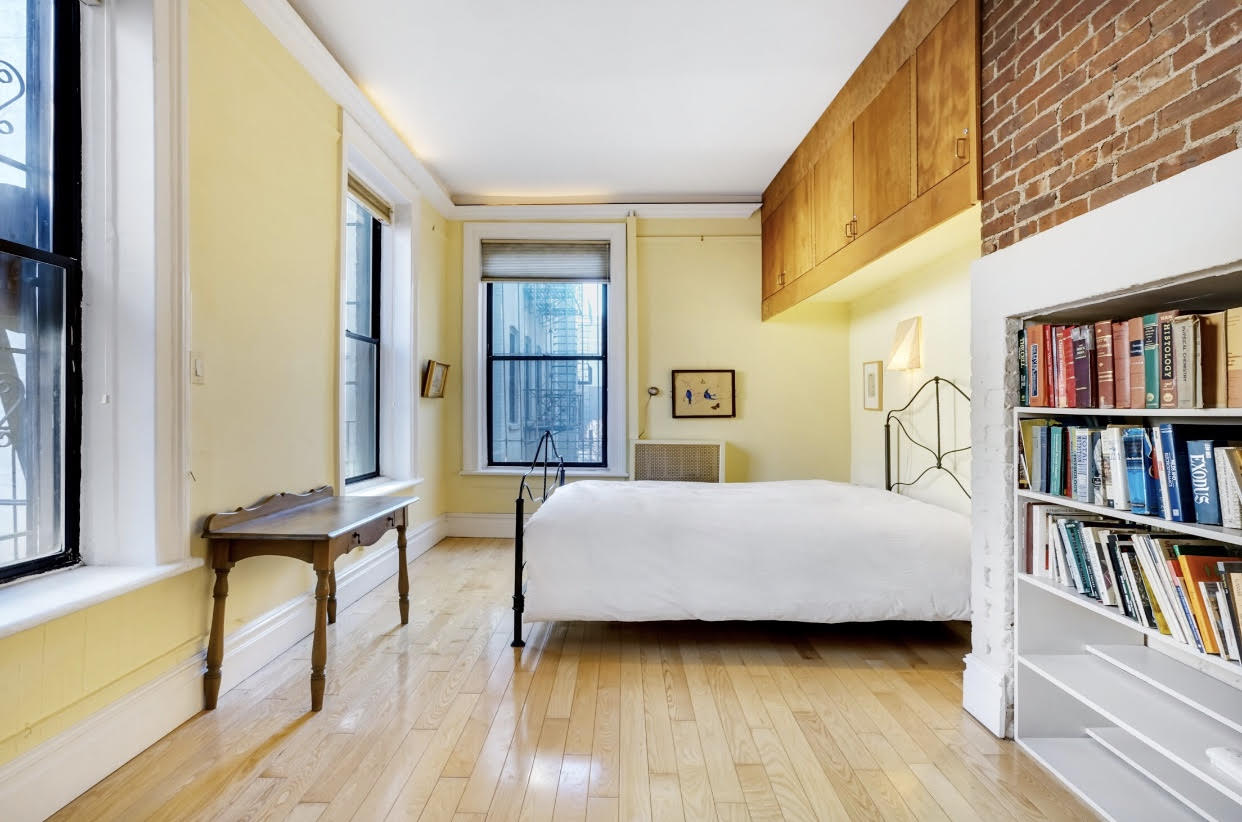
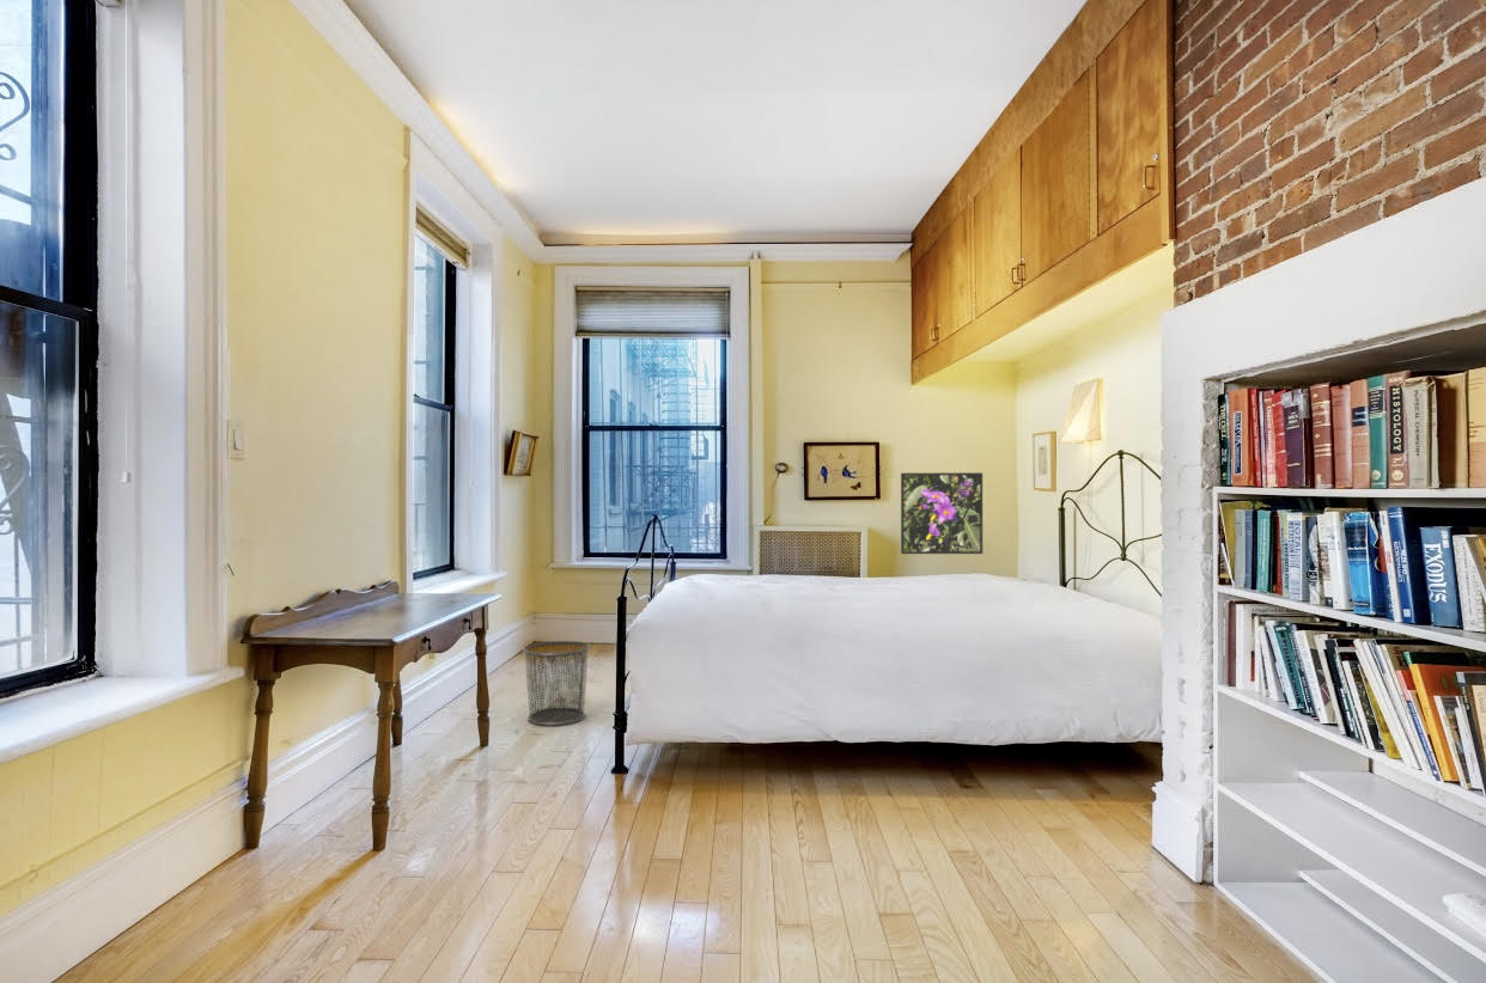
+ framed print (942, 513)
+ waste bin (556, 682)
